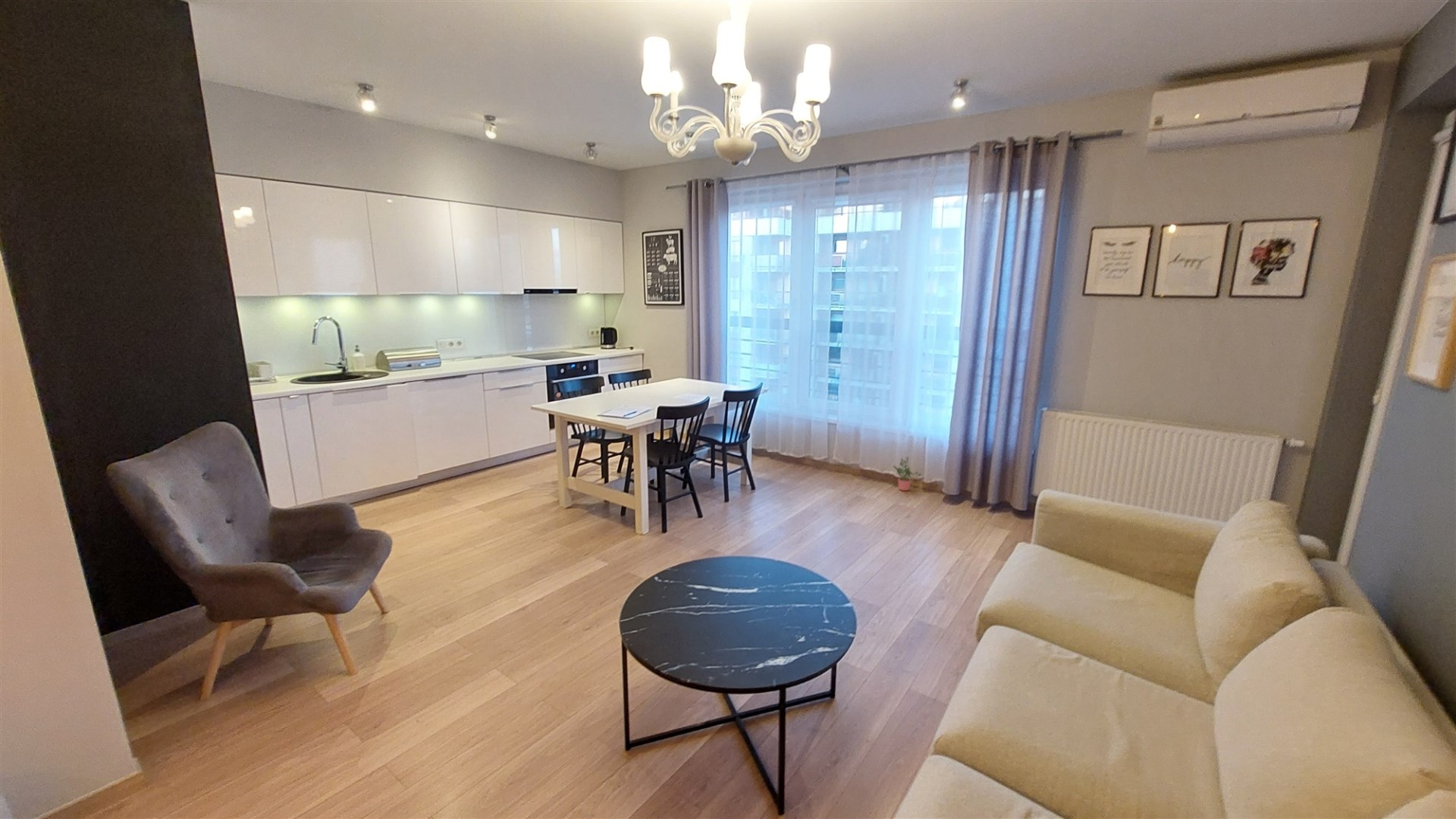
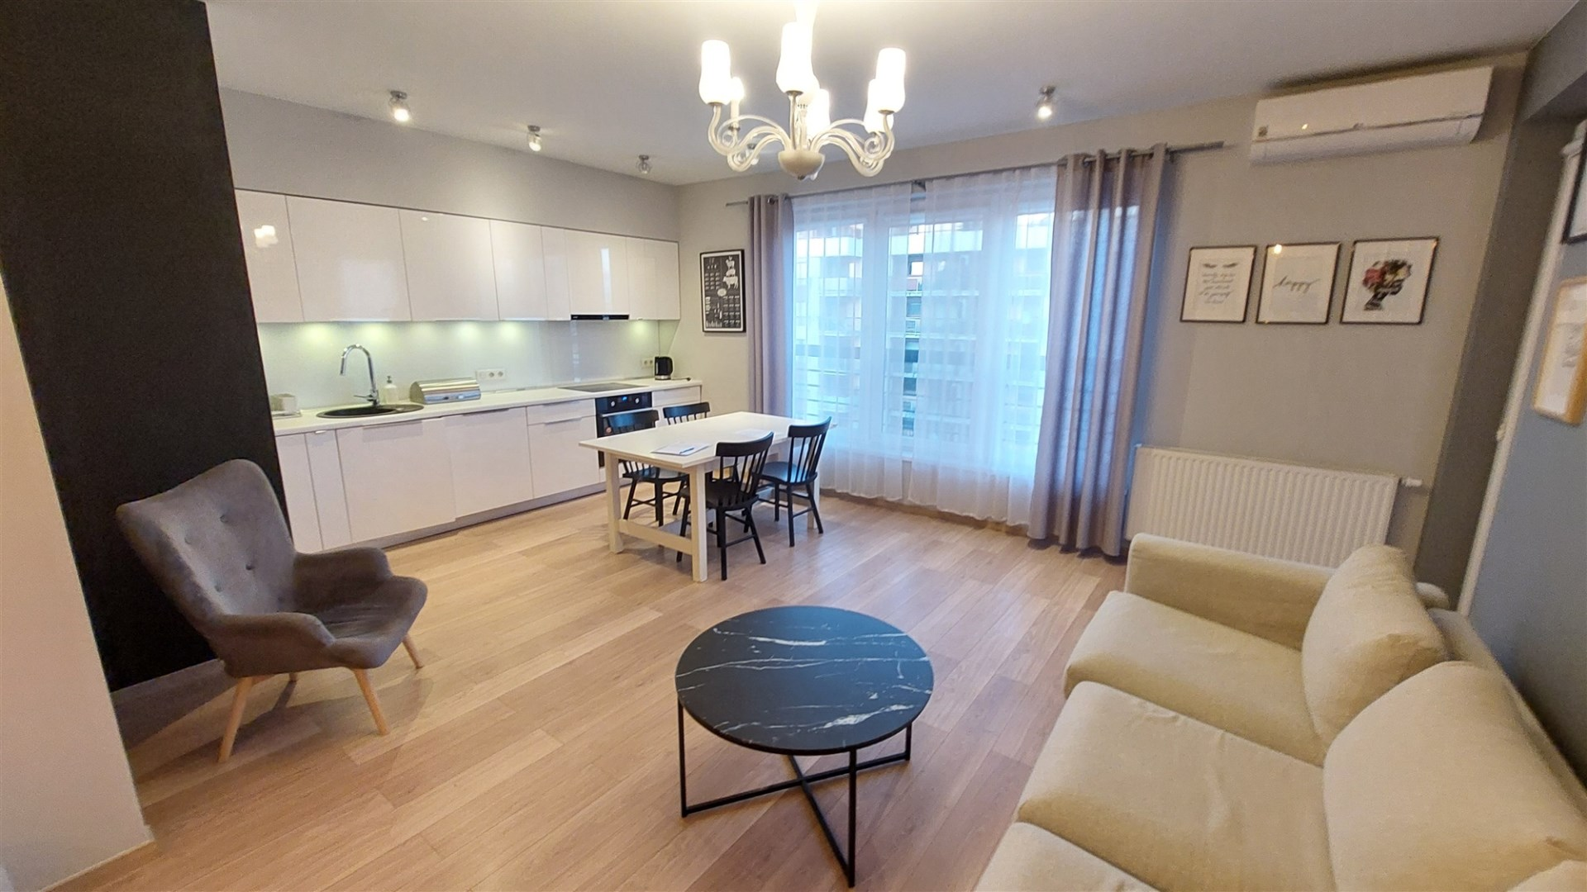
- potted plant (908, 475)
